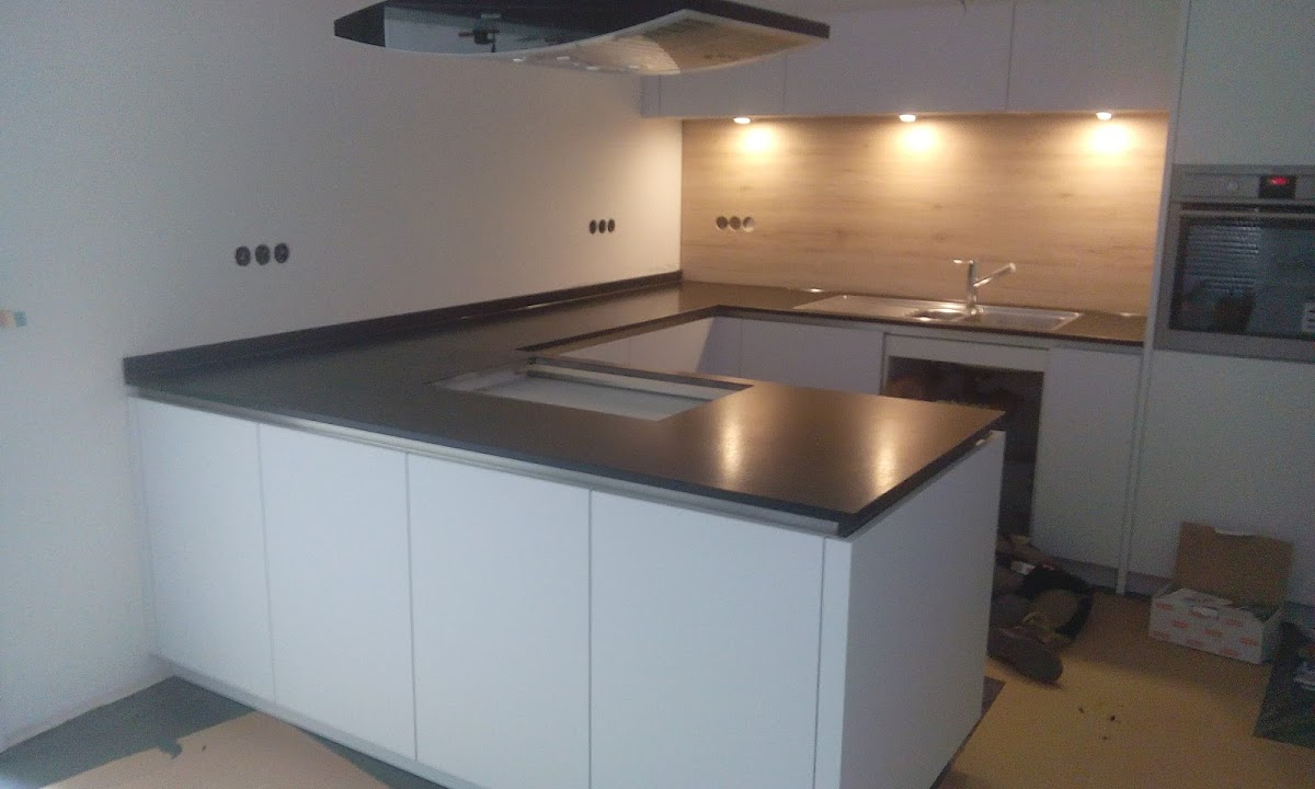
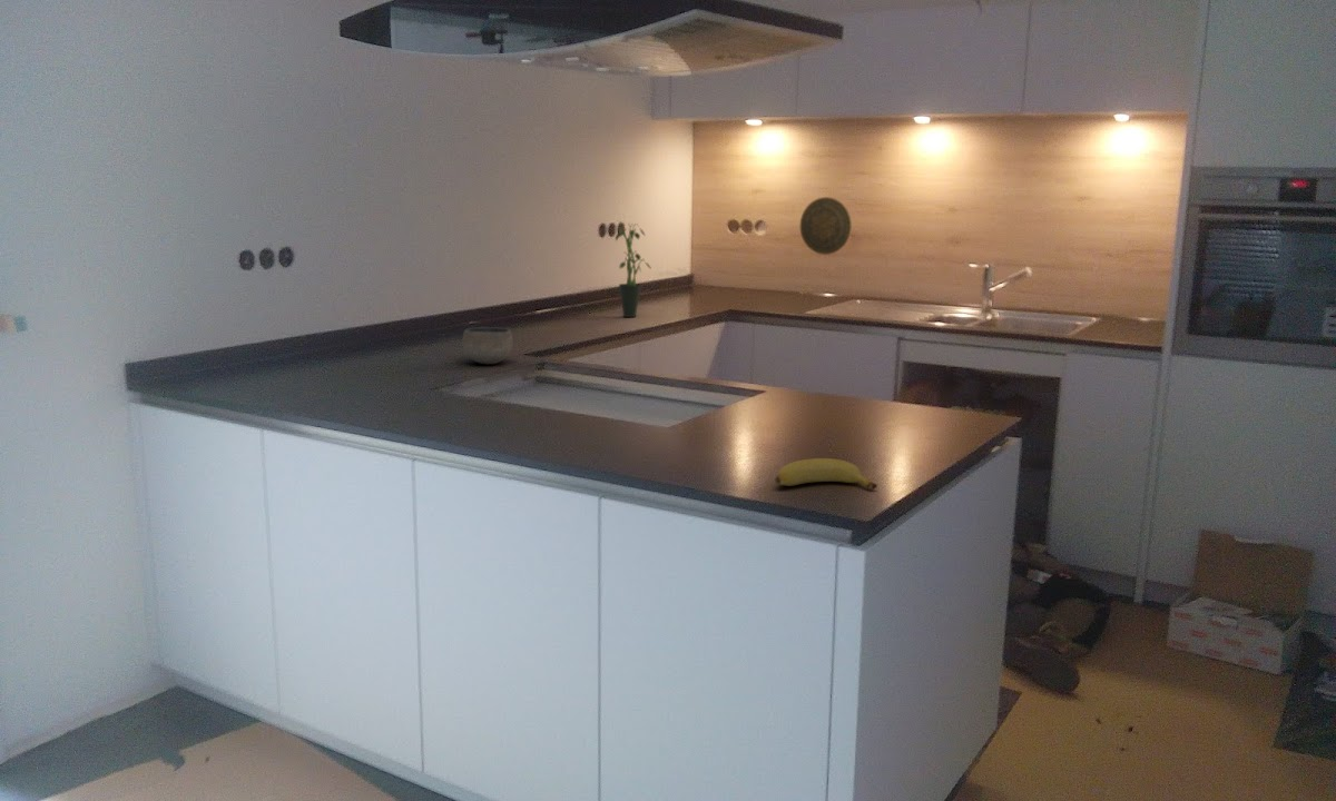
+ banana (819, 474)
+ decorative plate (824, 226)
+ potted plant (630, 269)
+ bowl (488, 346)
